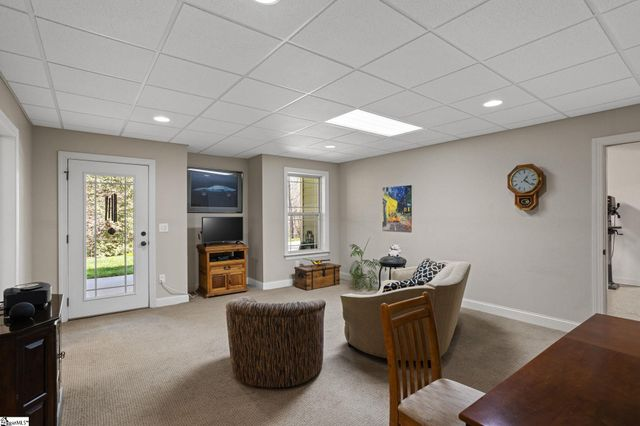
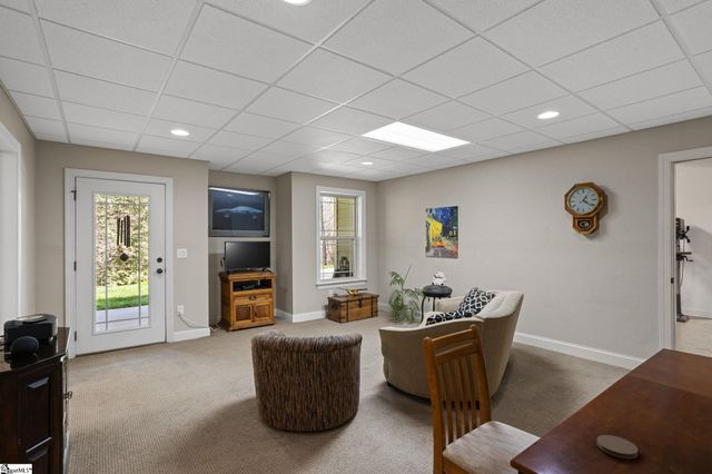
+ coaster (616, 446)
